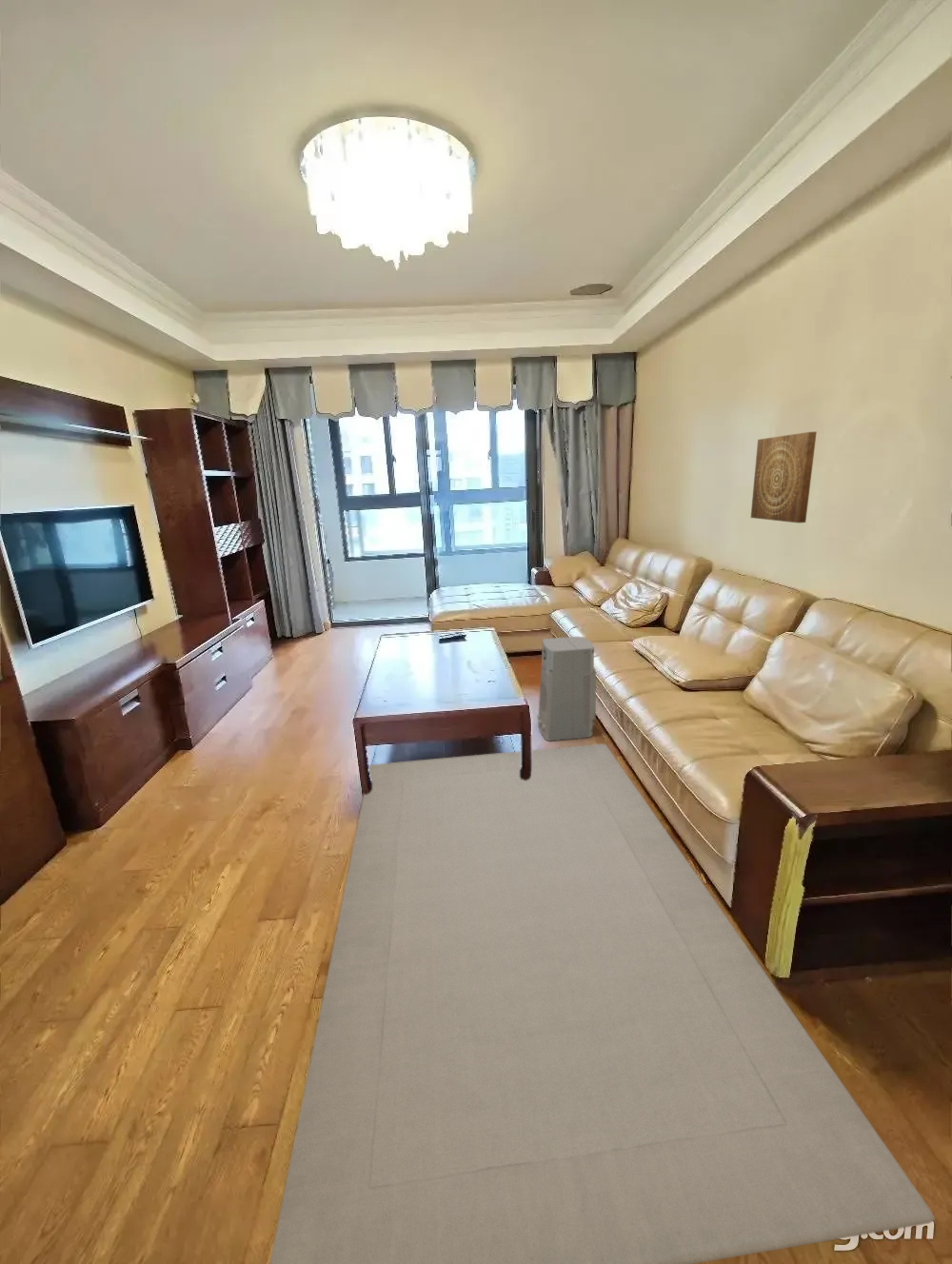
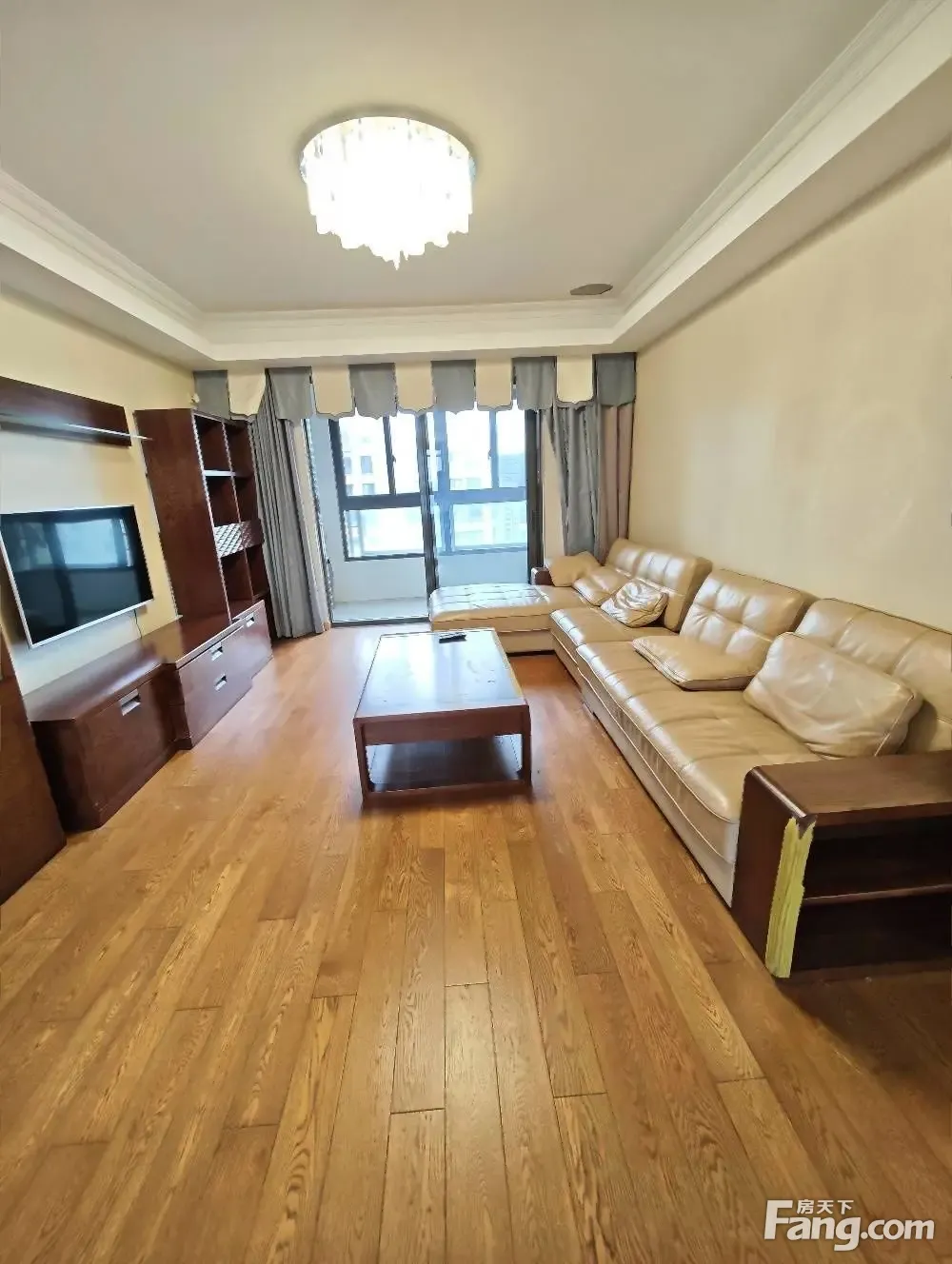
- air purifier (565, 687)
- wall art (780, 479)
- rug (521, 886)
